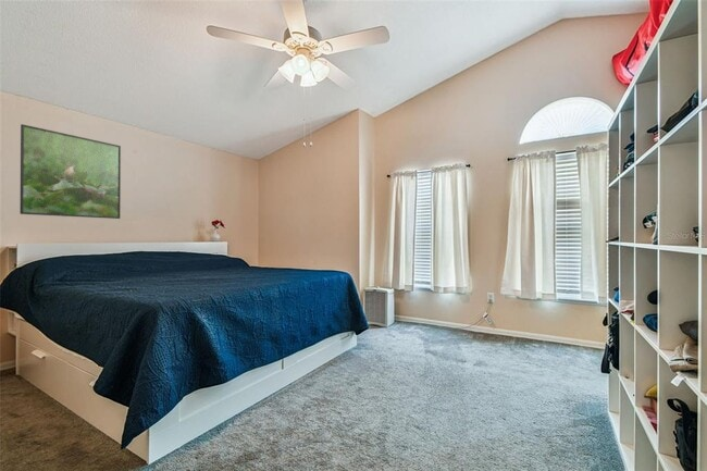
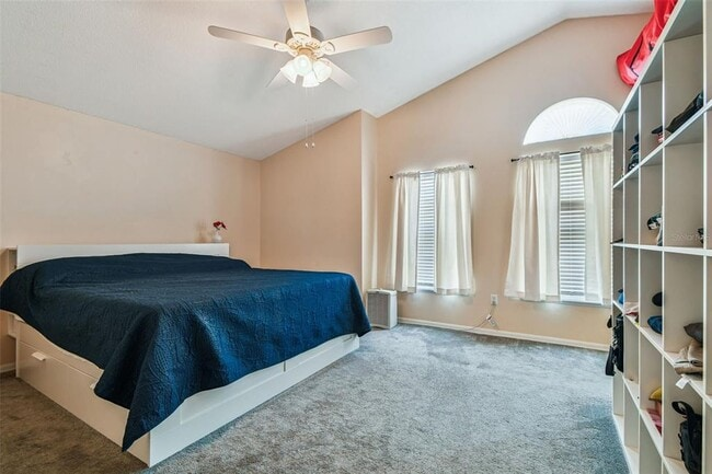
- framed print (75, 176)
